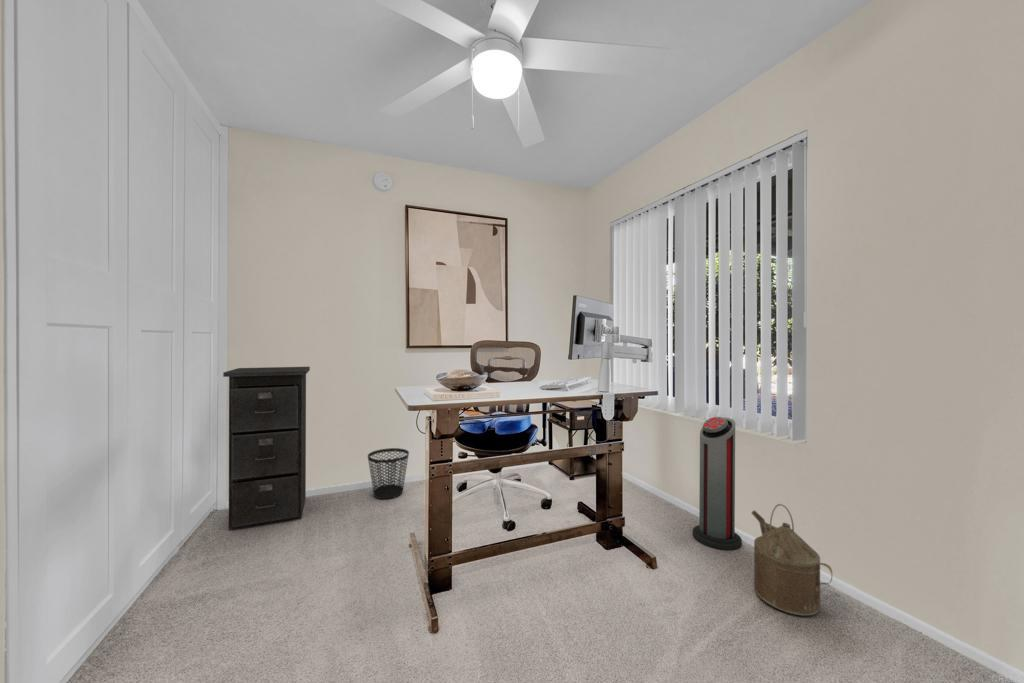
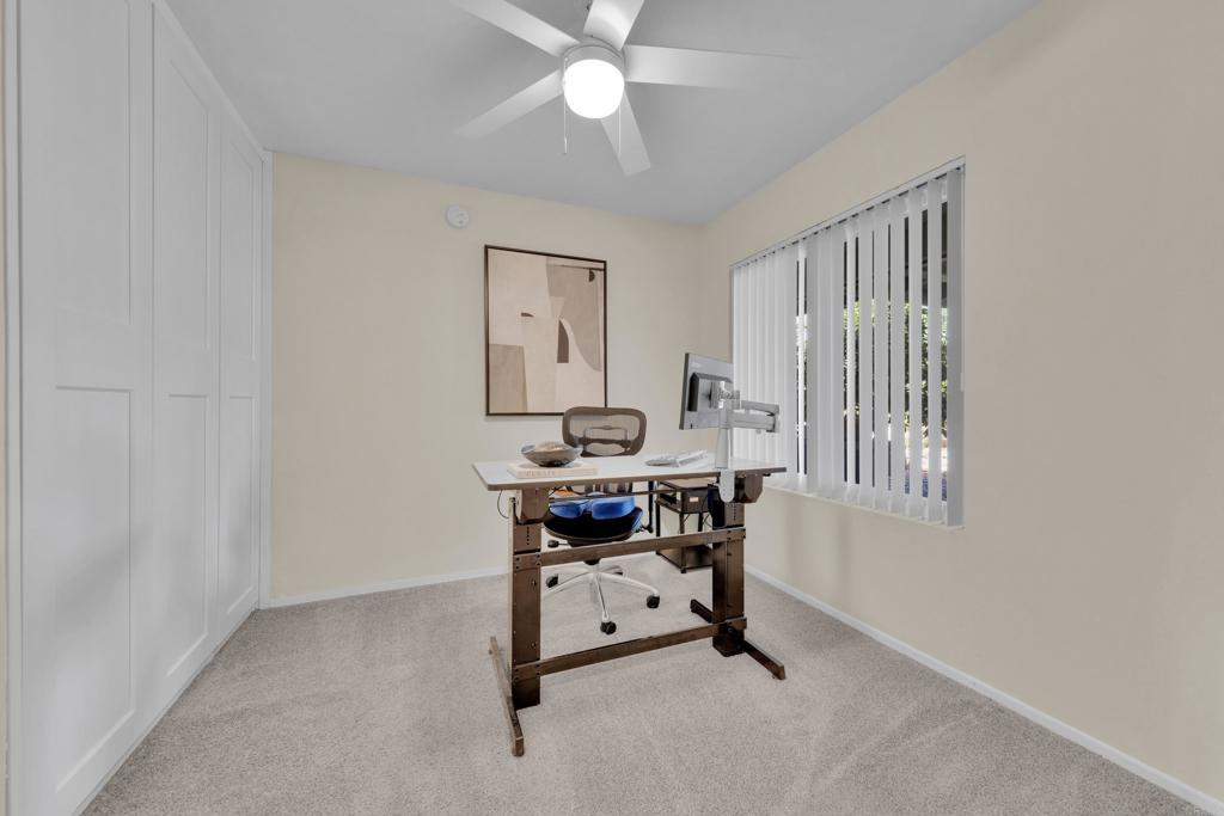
- filing cabinet (270, 442)
- wastebasket (388, 473)
- air purifier (717, 477)
- watering can (788, 554)
